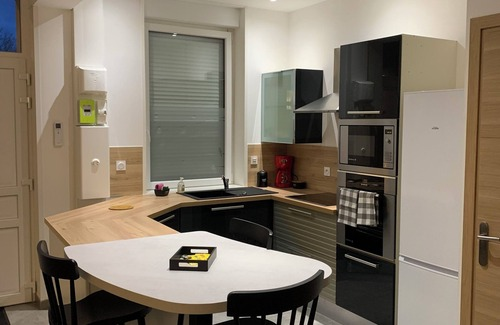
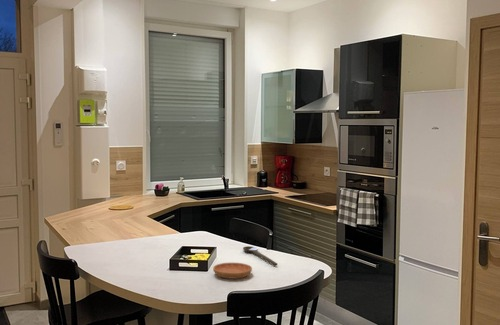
+ saucer (232, 270)
+ wooden spoon (260, 255)
